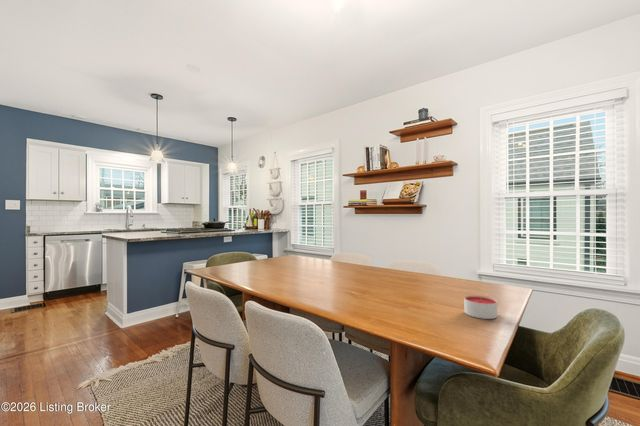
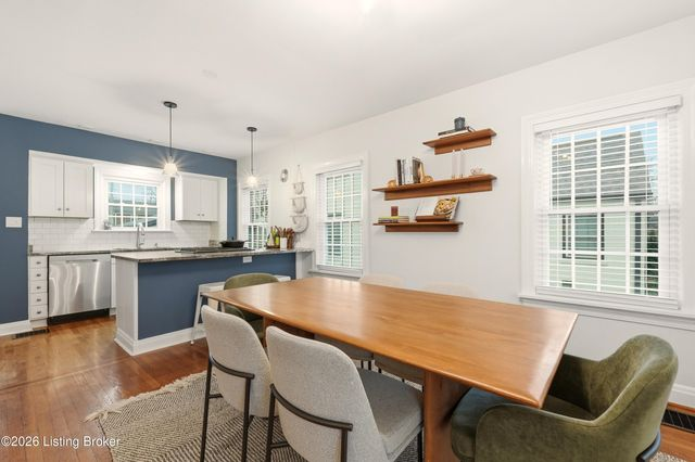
- candle (480, 306)
